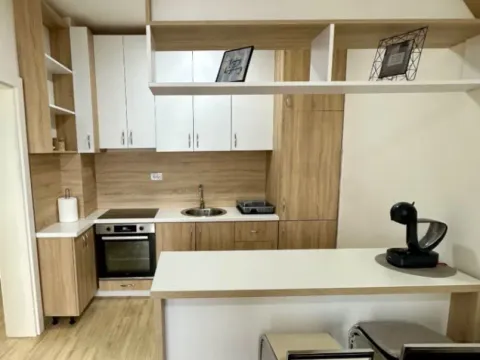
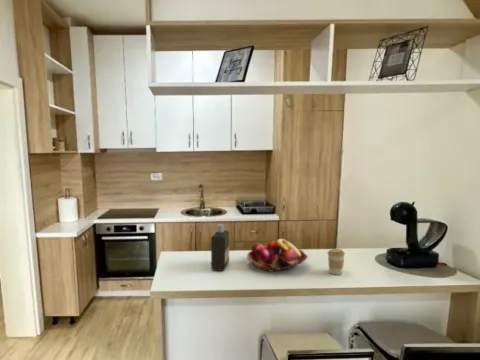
+ bottle (220, 245)
+ coffee cup (335, 261)
+ fruit basket (277, 253)
